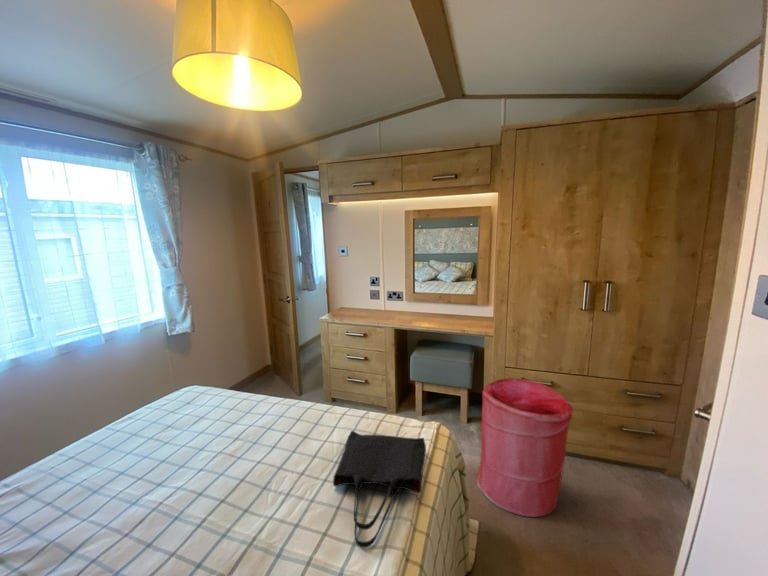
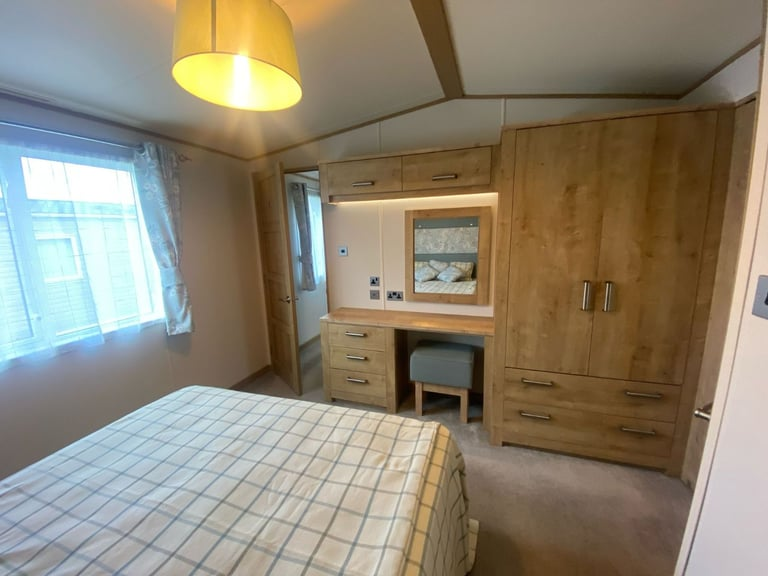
- tote bag (377, 477)
- laundry hamper (521, 440)
